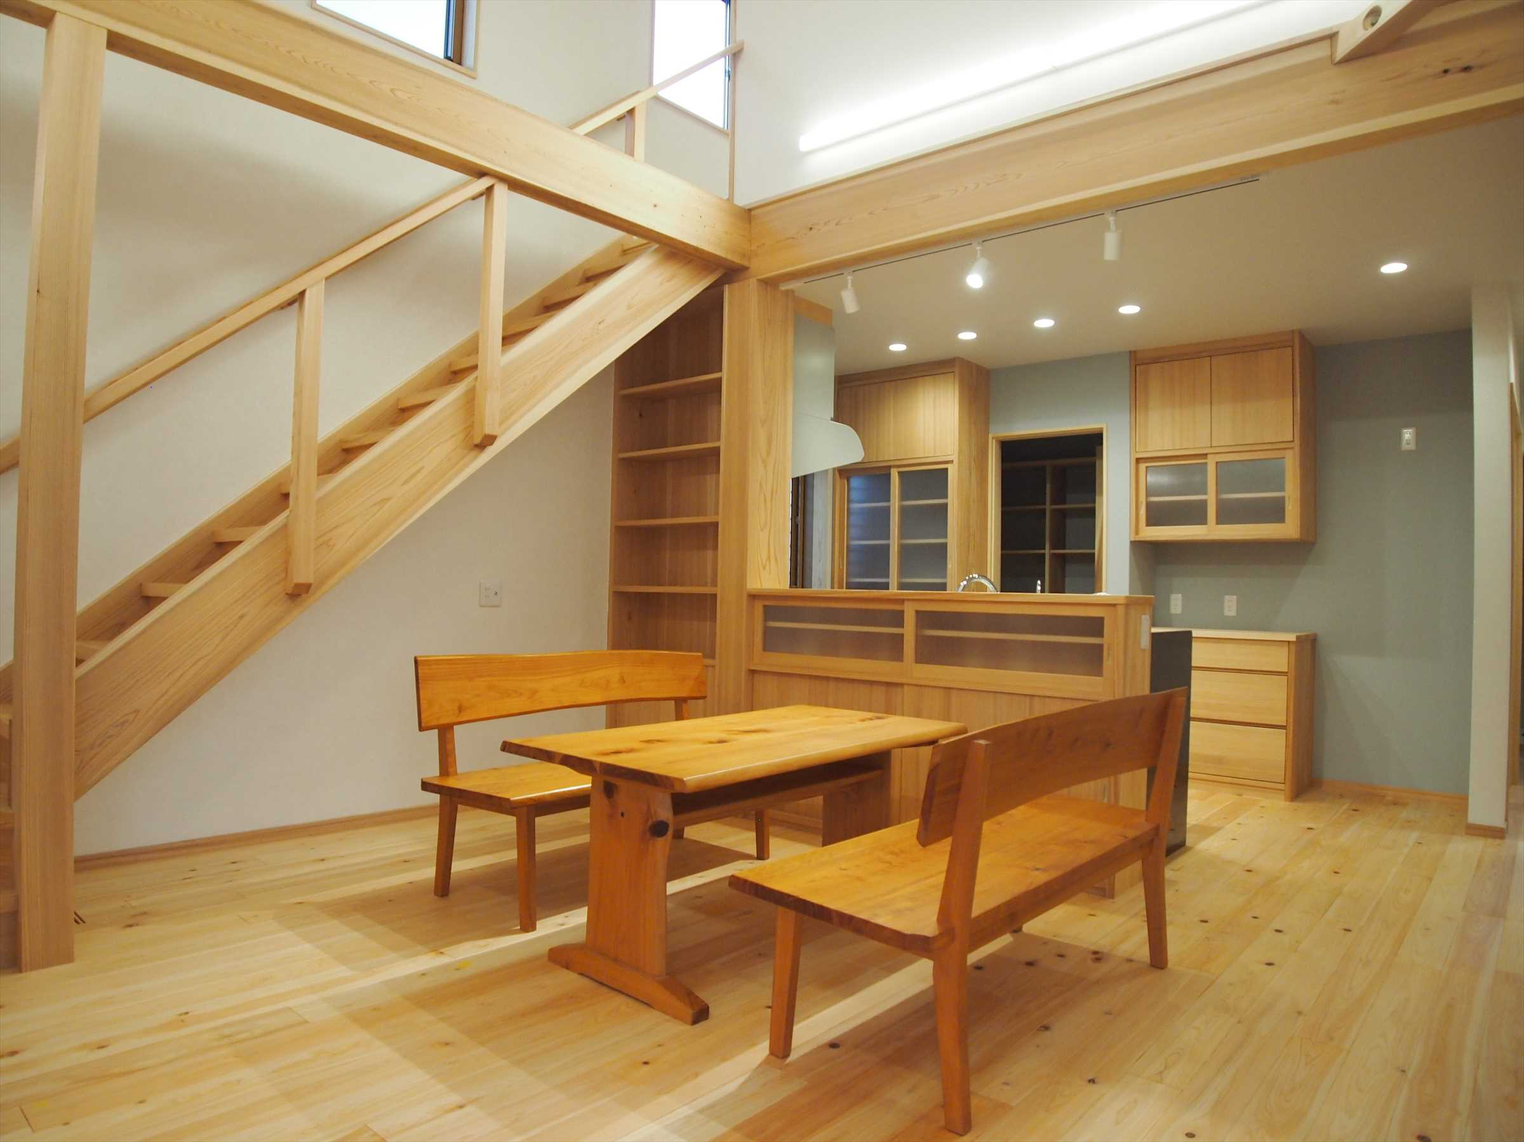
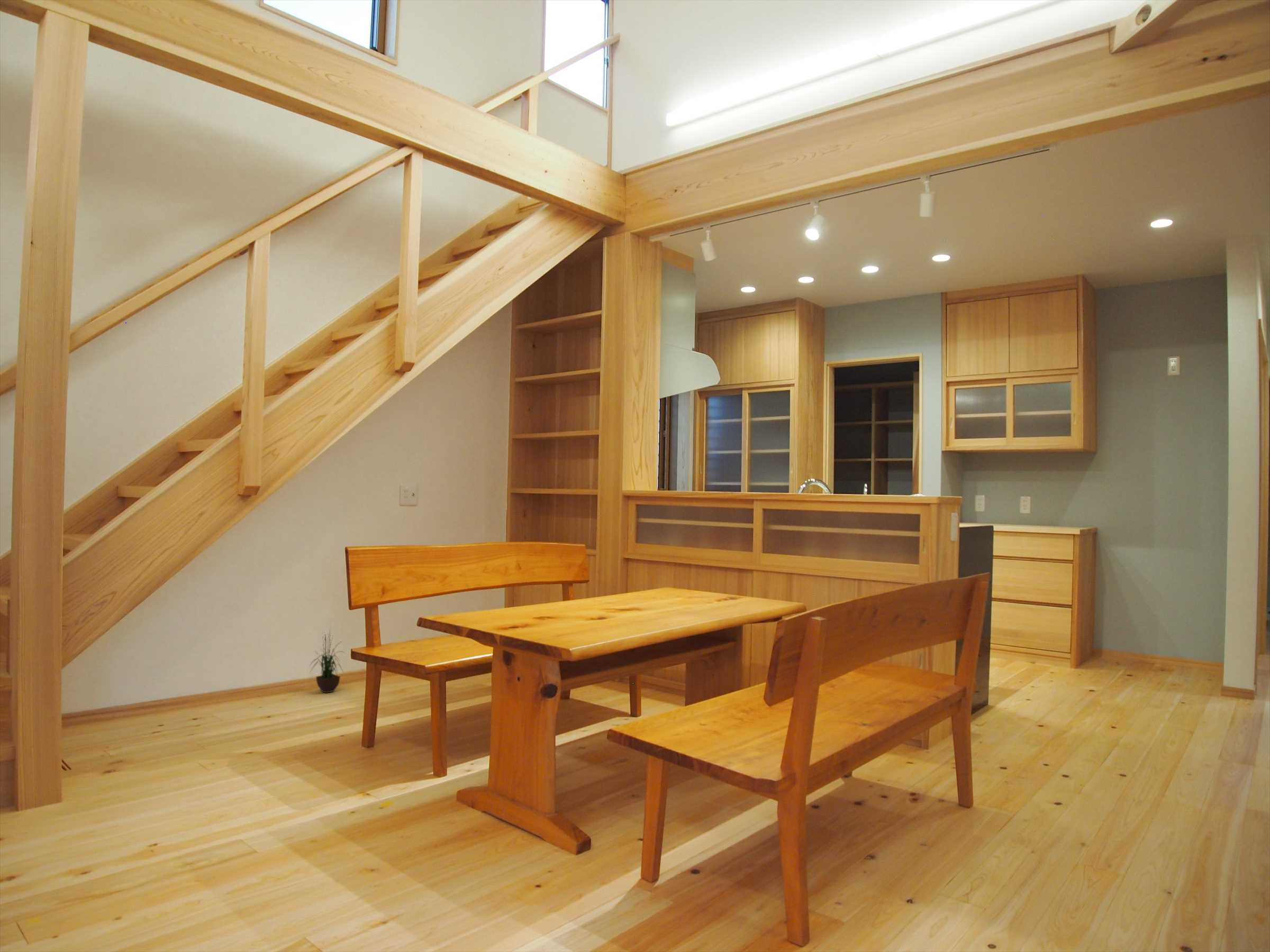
+ potted plant (327, 656)
